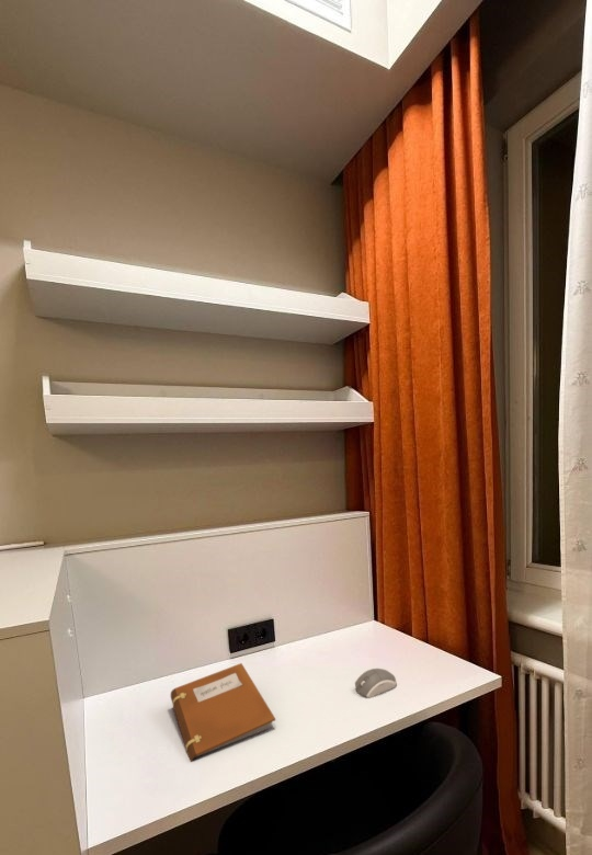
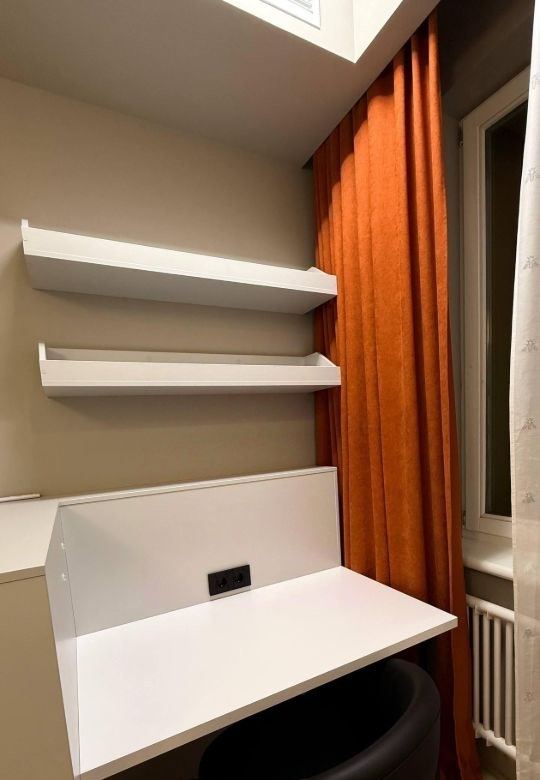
- computer mouse (376, 679)
- notebook (218, 708)
